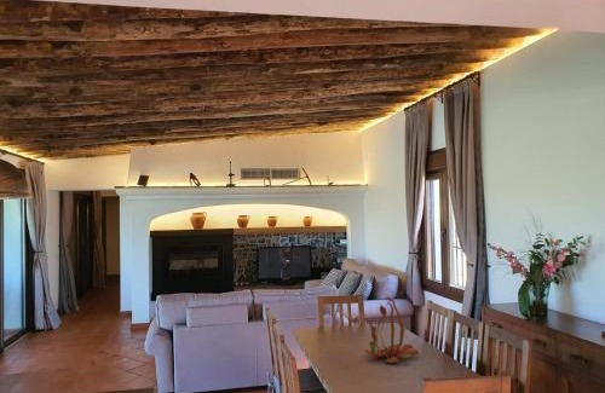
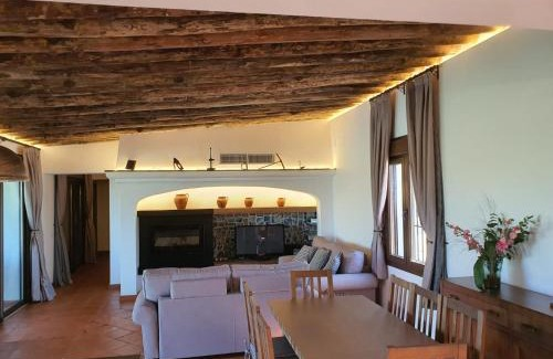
- plant (381, 328)
